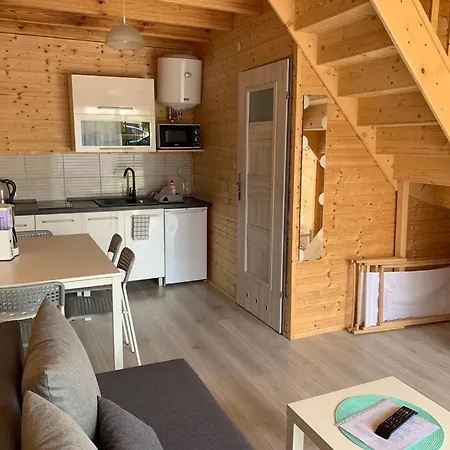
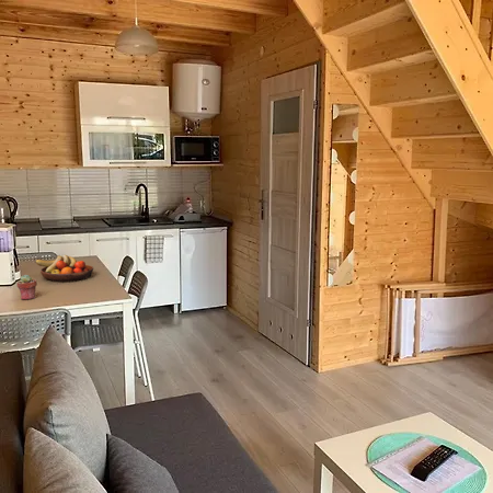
+ potted succulent (26, 286)
+ fruit bowl (66, 266)
